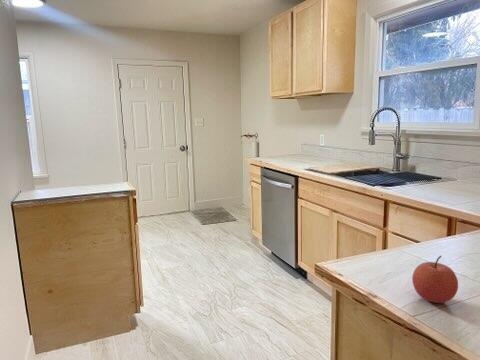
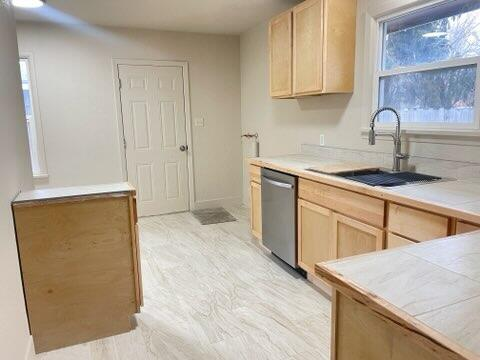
- apple (434, 277)
